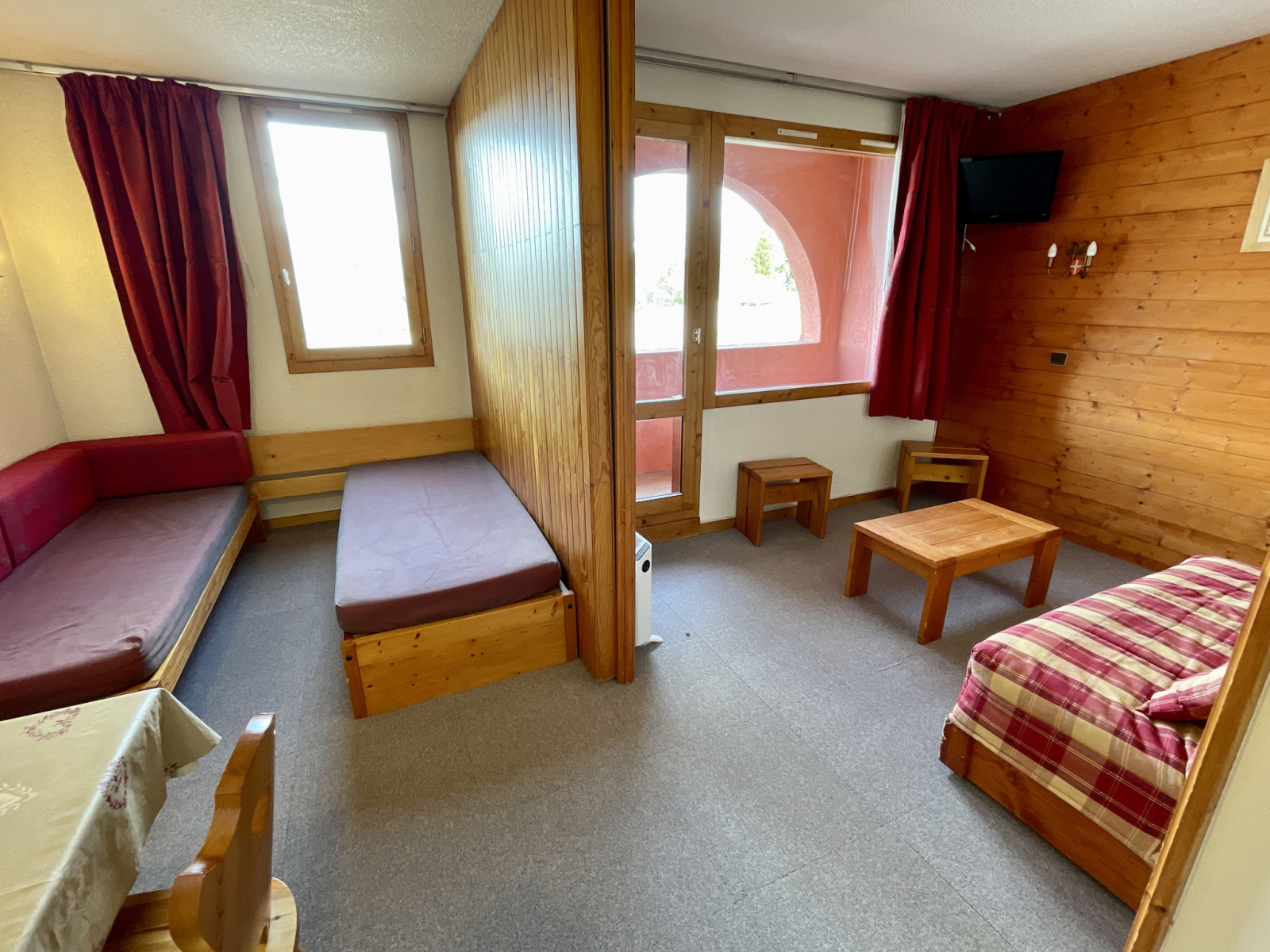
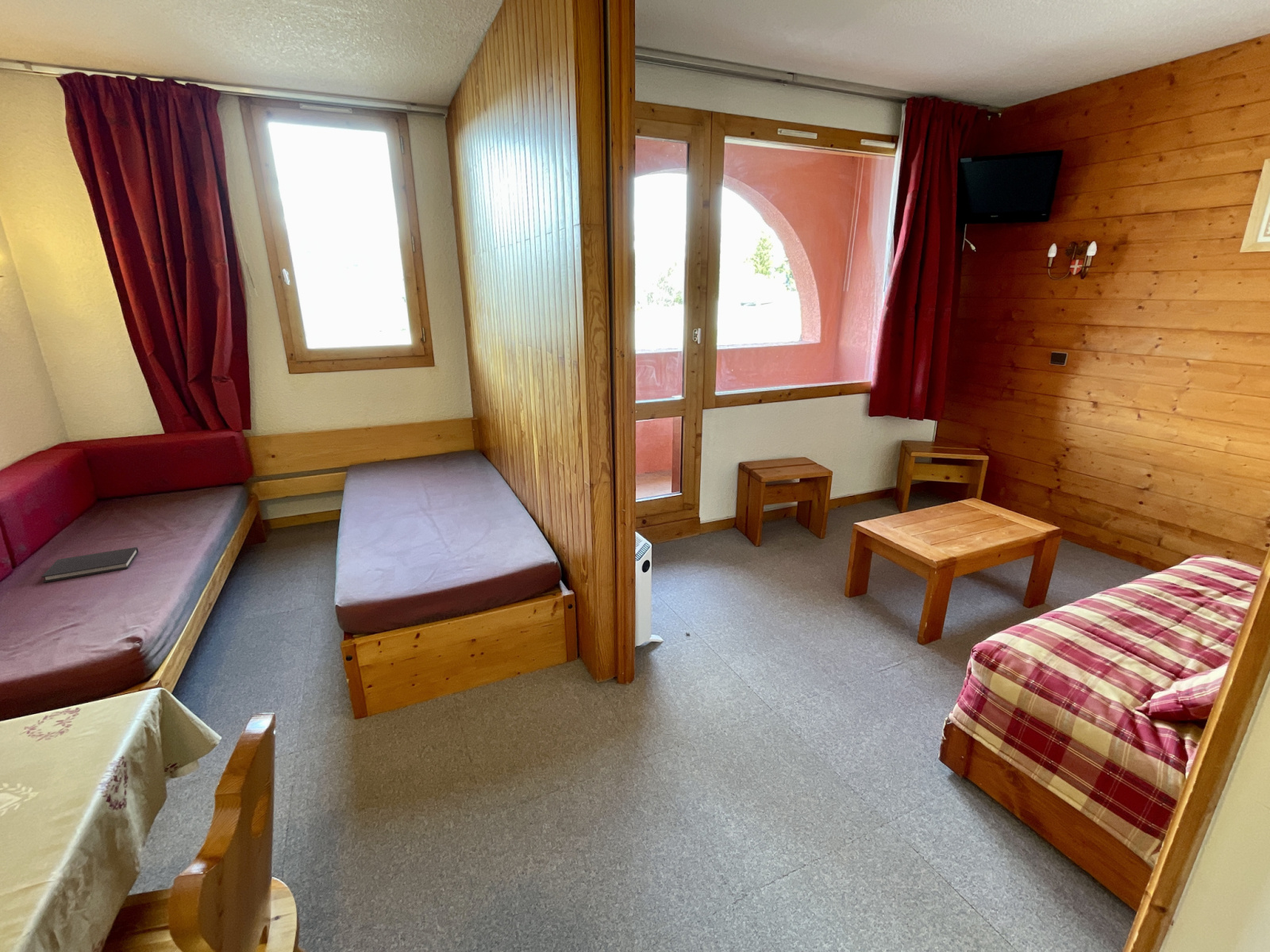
+ diary (93, 563)
